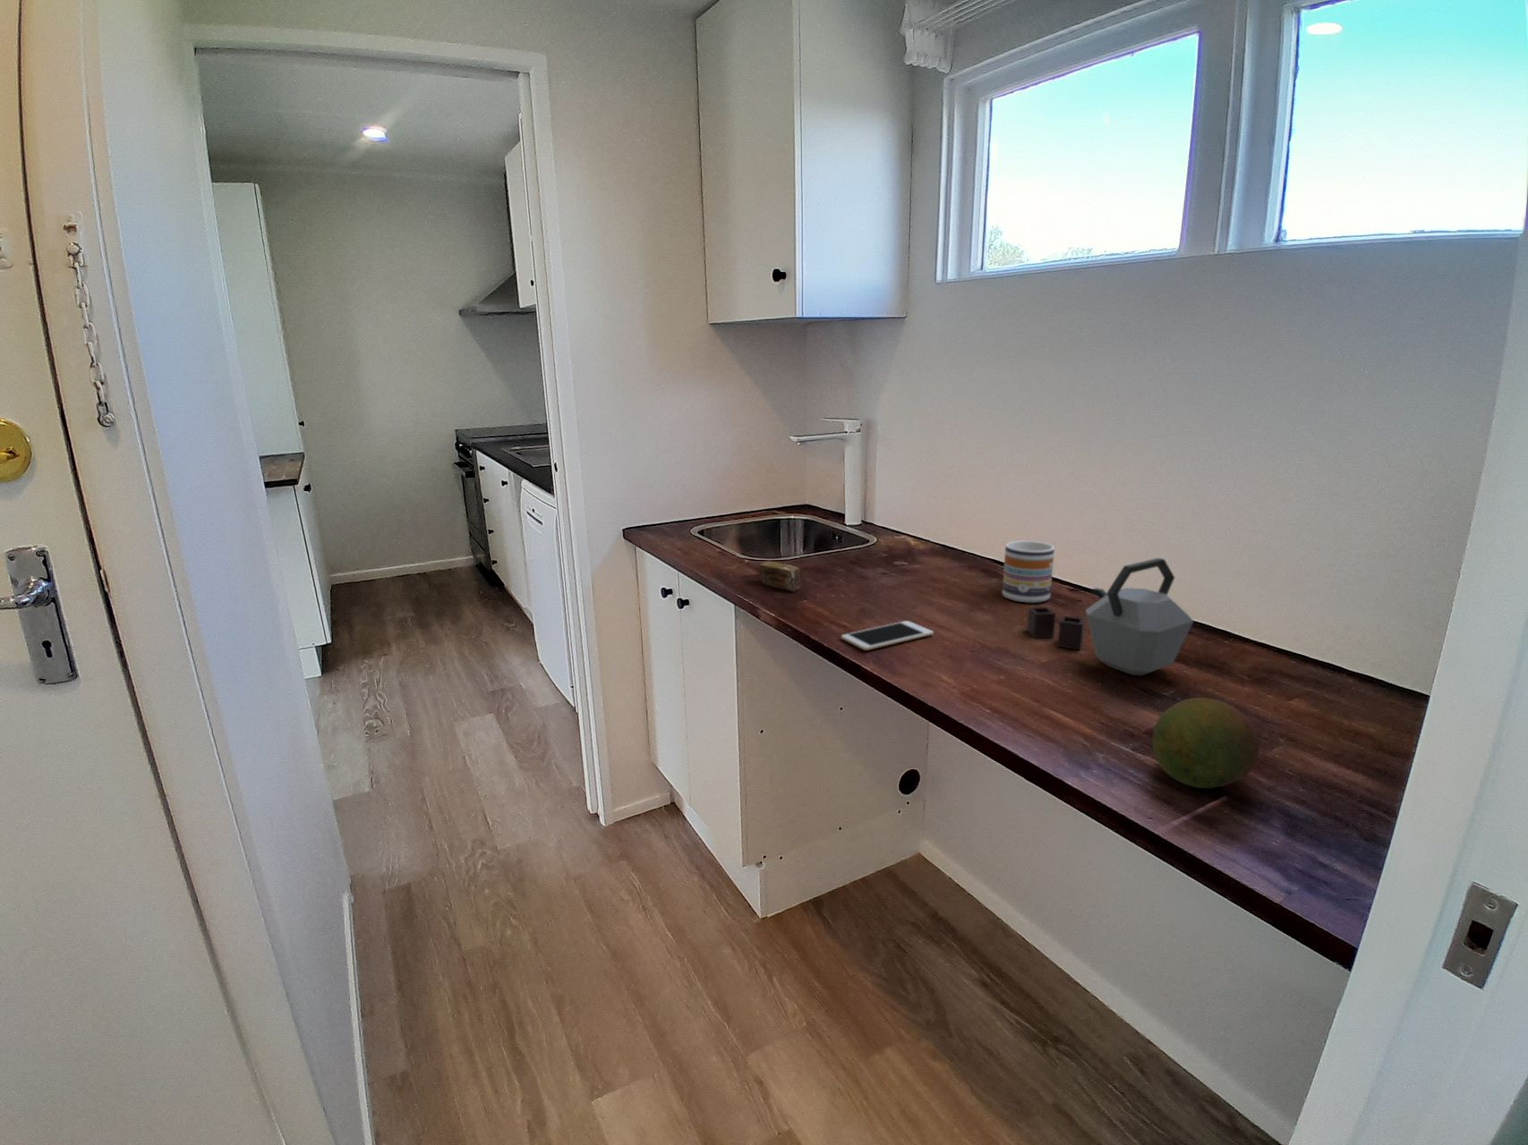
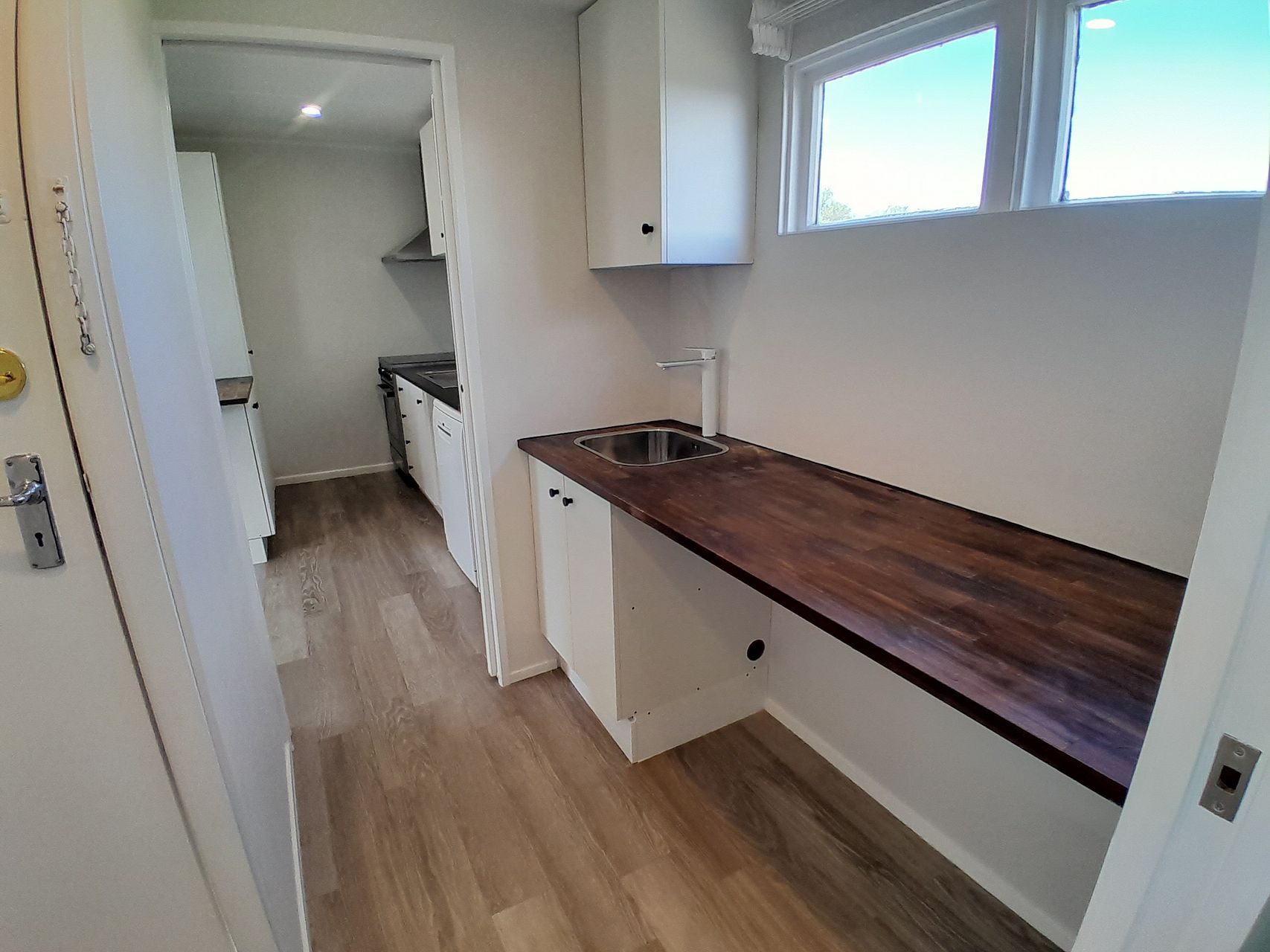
- fruit (1203, 742)
- soap bar (780, 575)
- kettle (1098, 604)
- mug (1026, 569)
- cell phone (887, 634)
